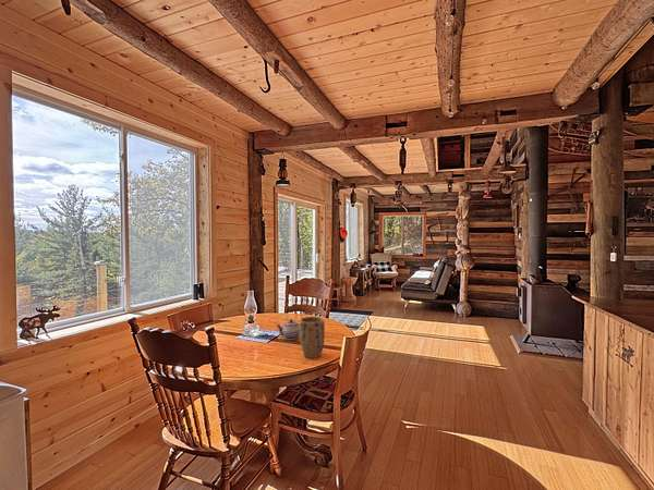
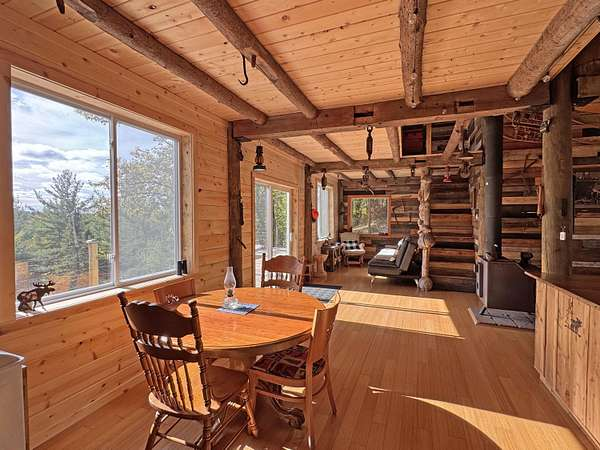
- plant pot (312, 336)
- teapot (291, 328)
